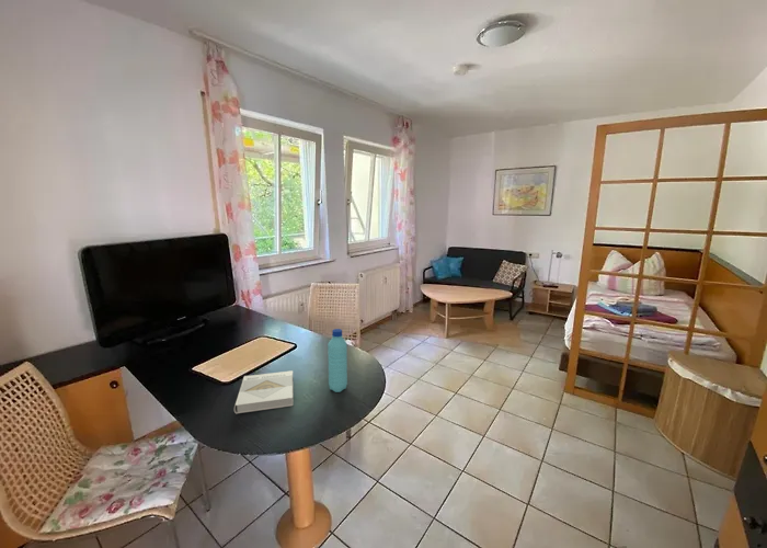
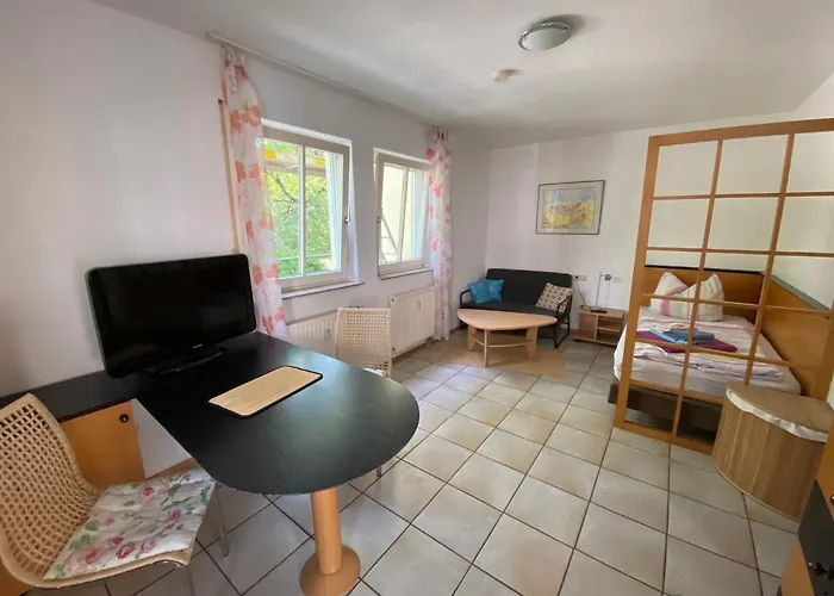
- book (266, 389)
- water bottle (337, 359)
